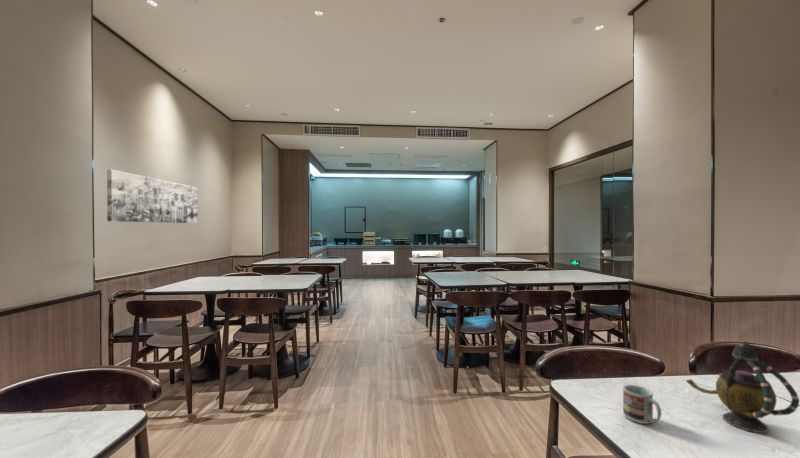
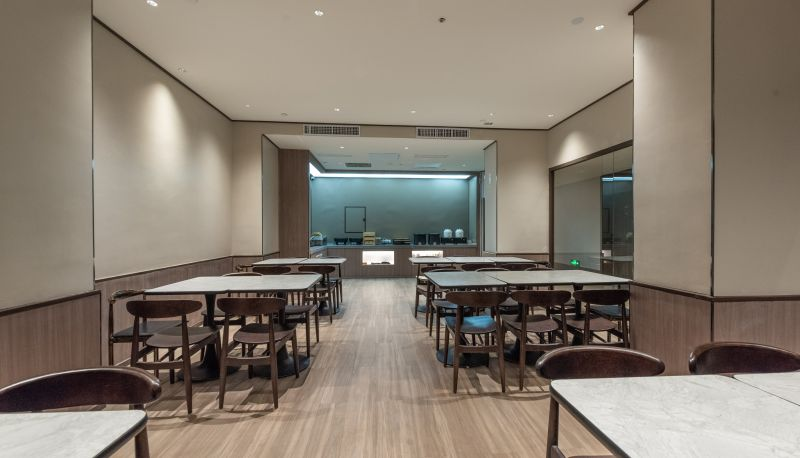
- teapot (730, 376)
- wall art (160, 201)
- cup (642, 405)
